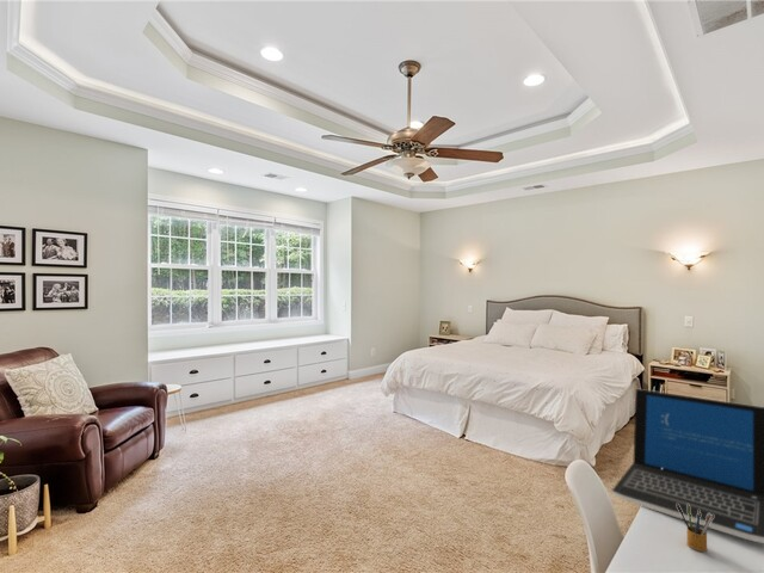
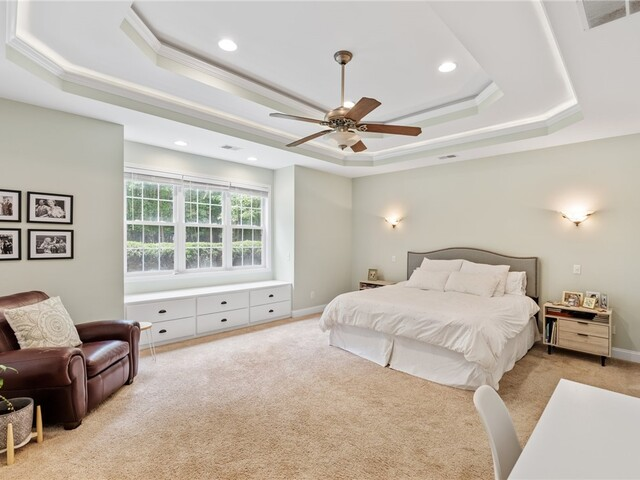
- pencil box (695, 526)
- laptop (689, 451)
